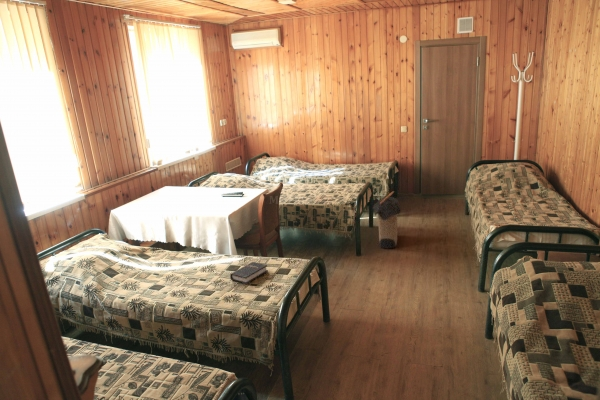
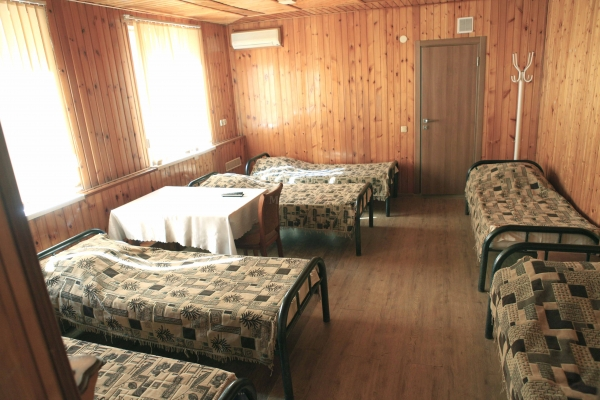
- hardback book (249, 272)
- laundry hamper (386, 215)
